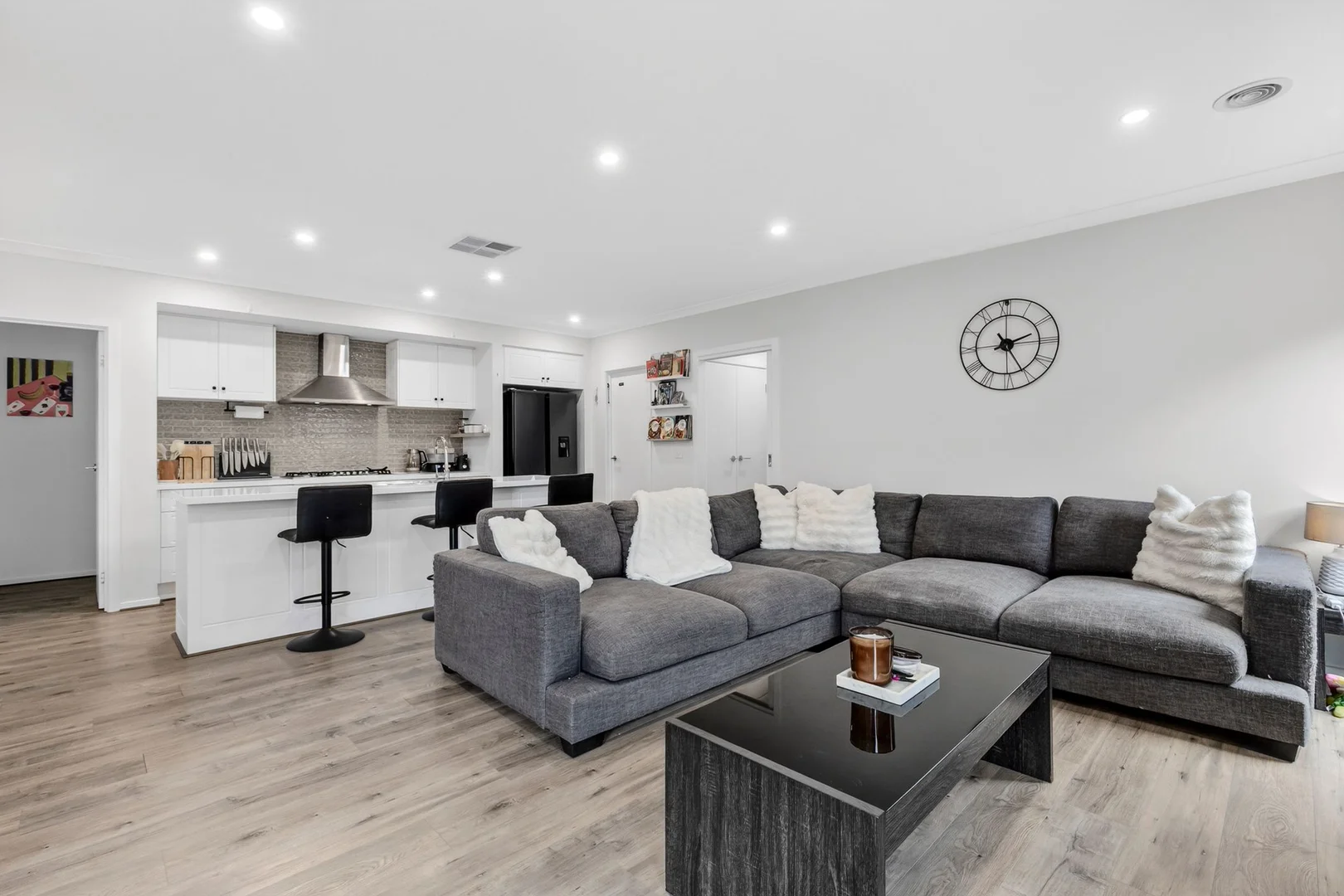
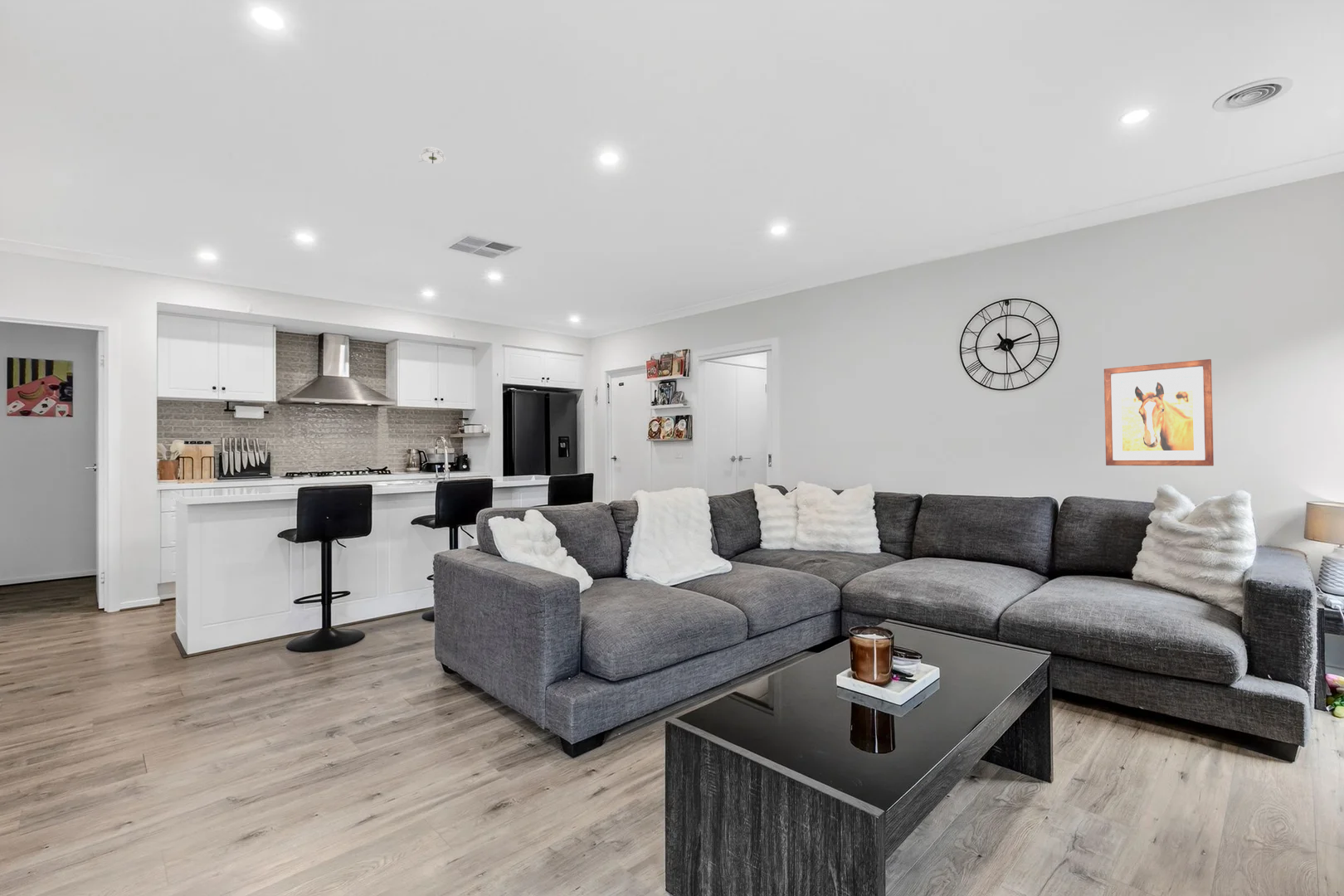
+ wall art (1156, 415)
+ smoke detector (431, 155)
